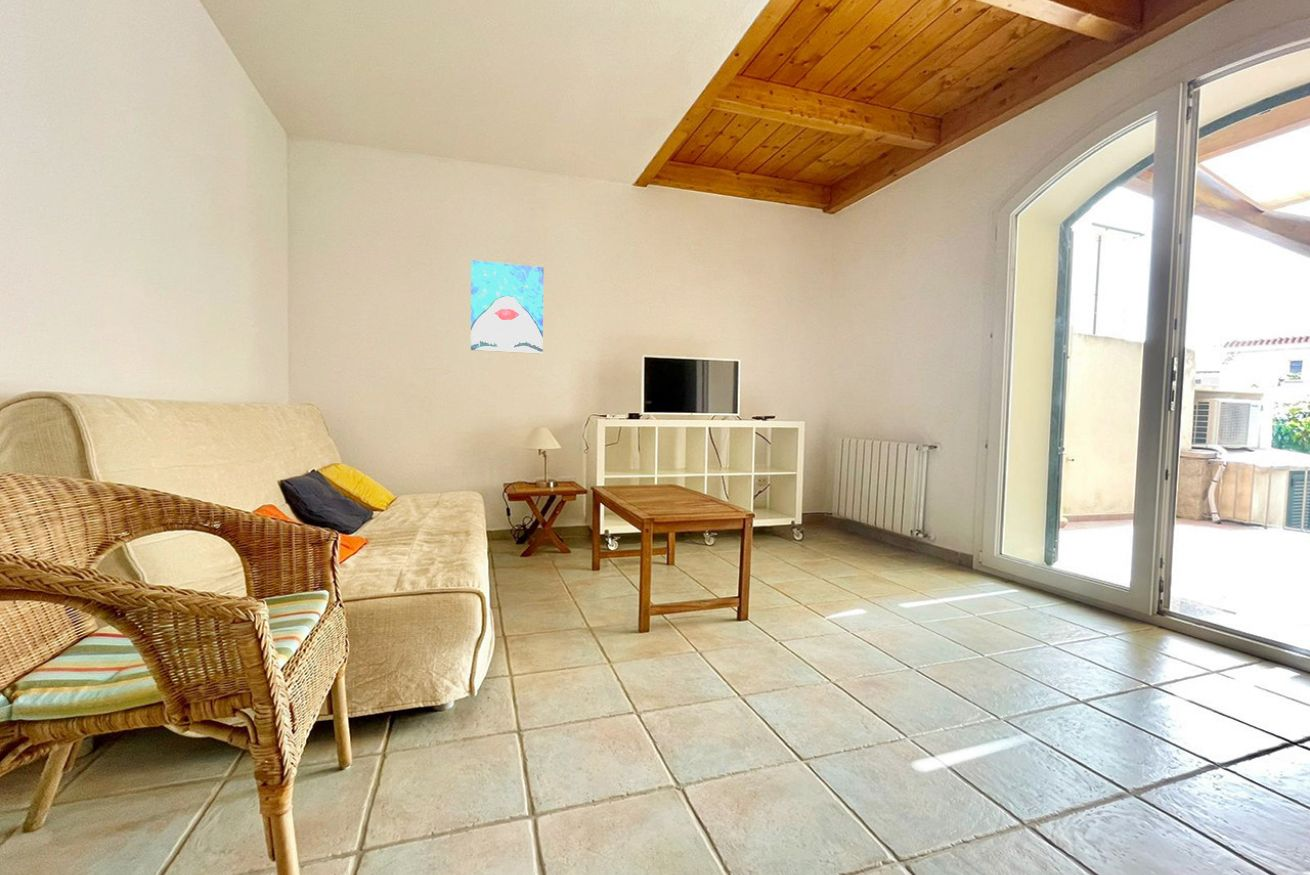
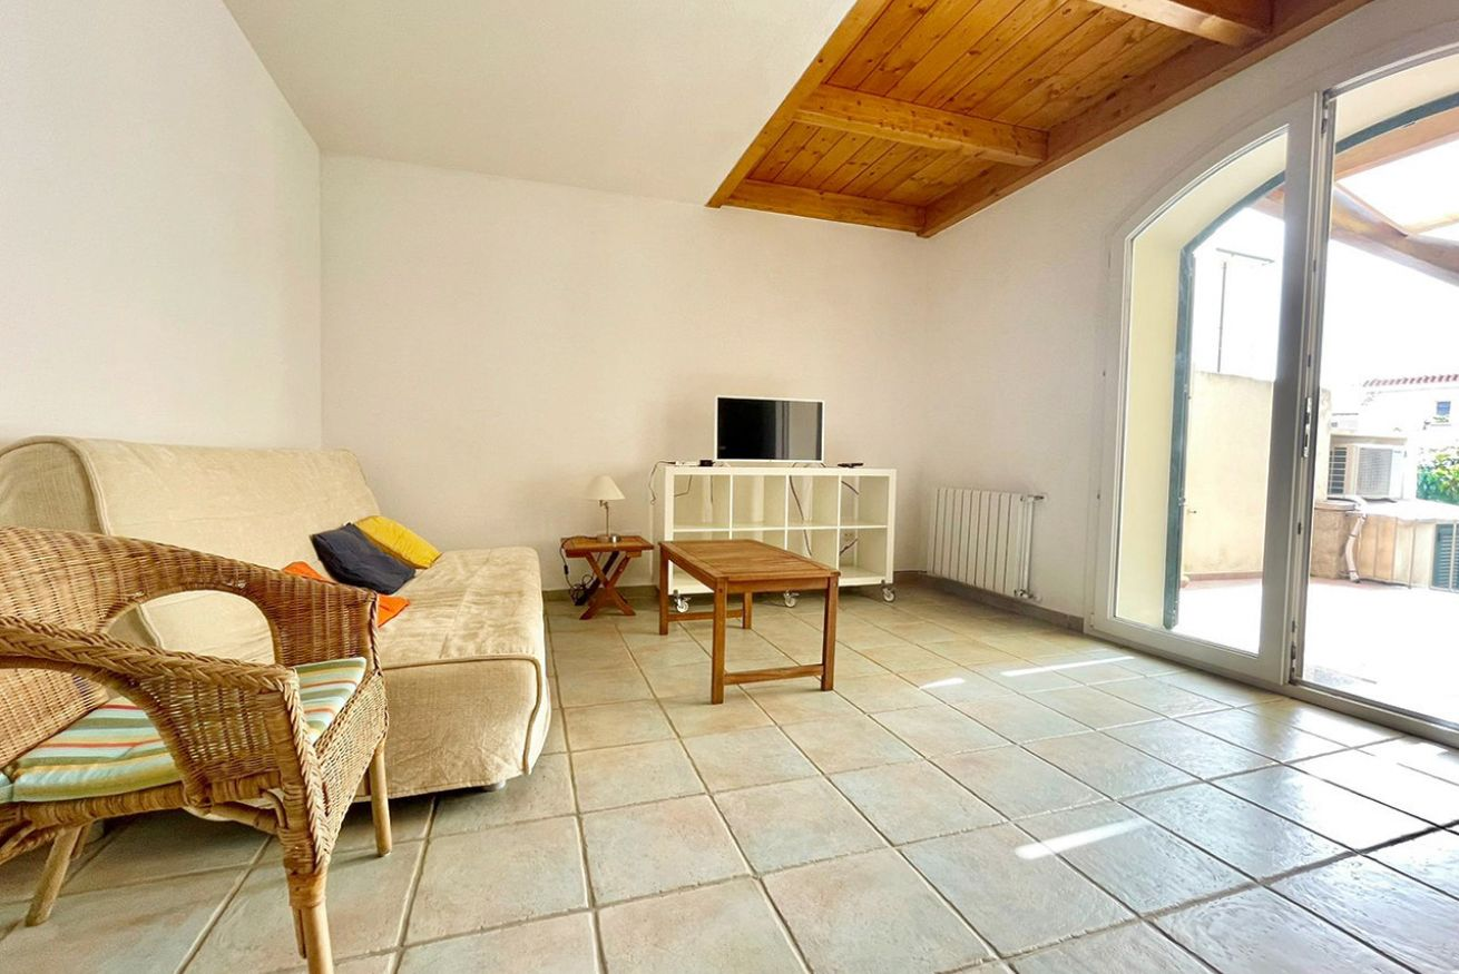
- wall art (507, 308)
